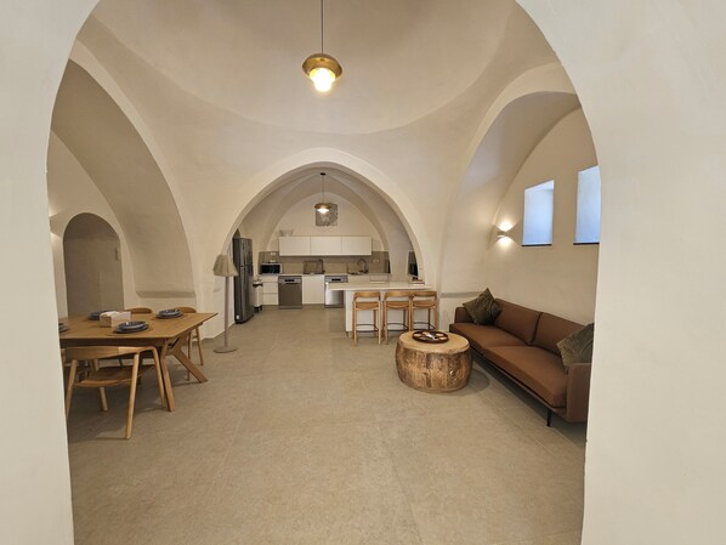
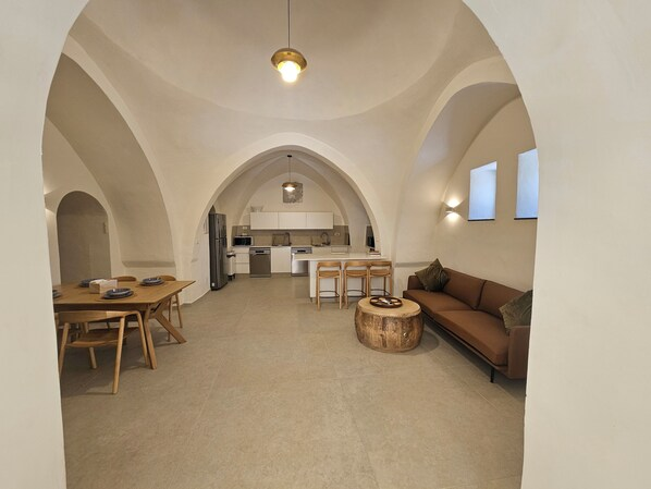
- floor lamp (226, 301)
